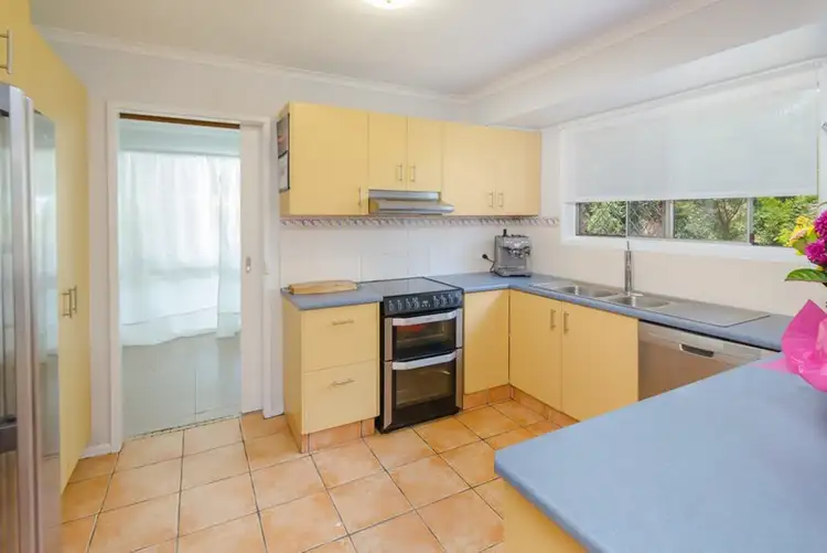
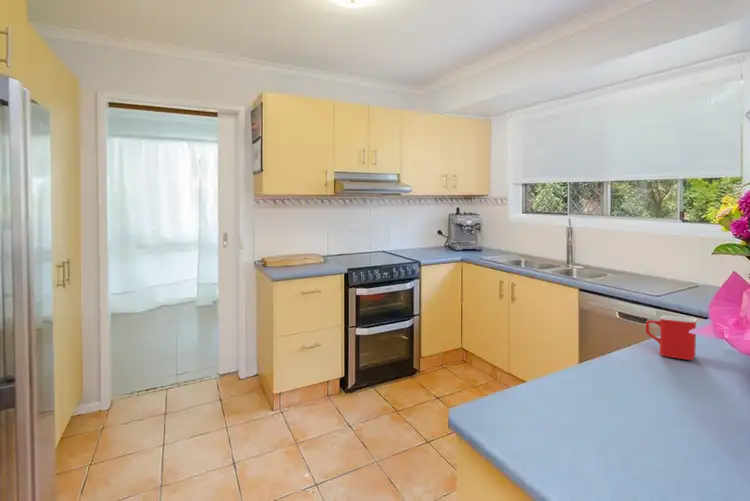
+ mug (669, 335)
